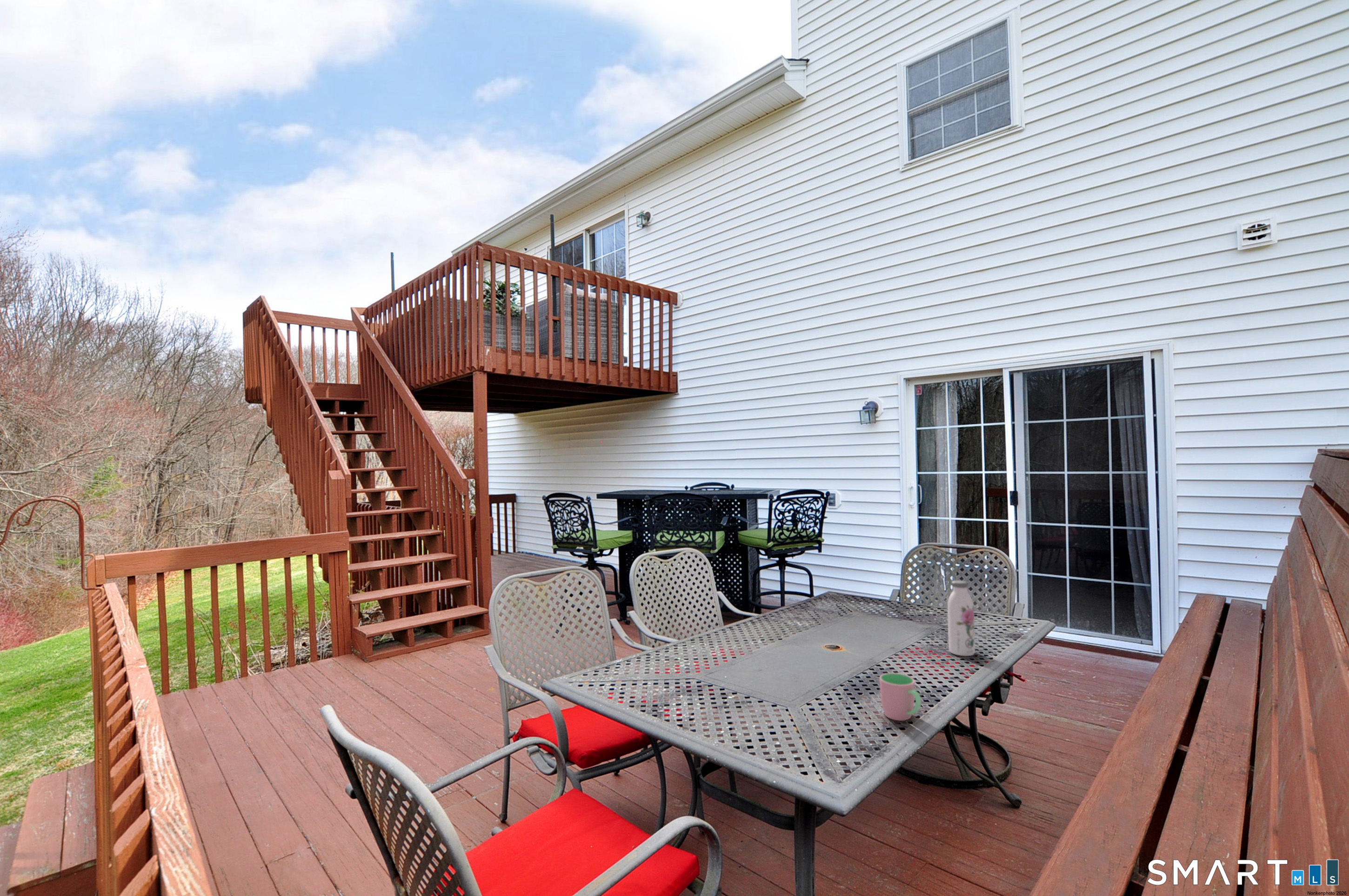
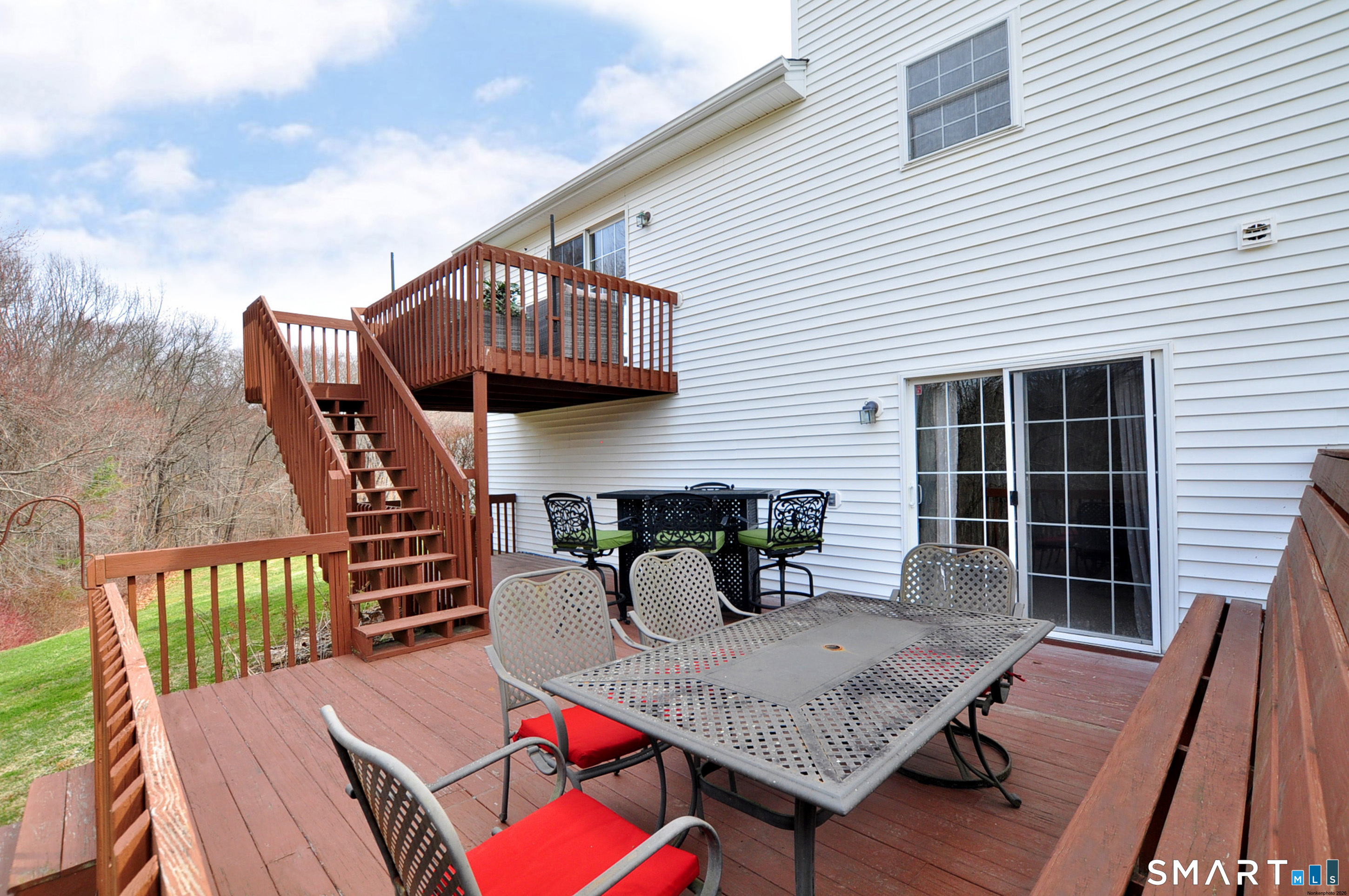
- cup (902, 699)
- water bottle (961, 617)
